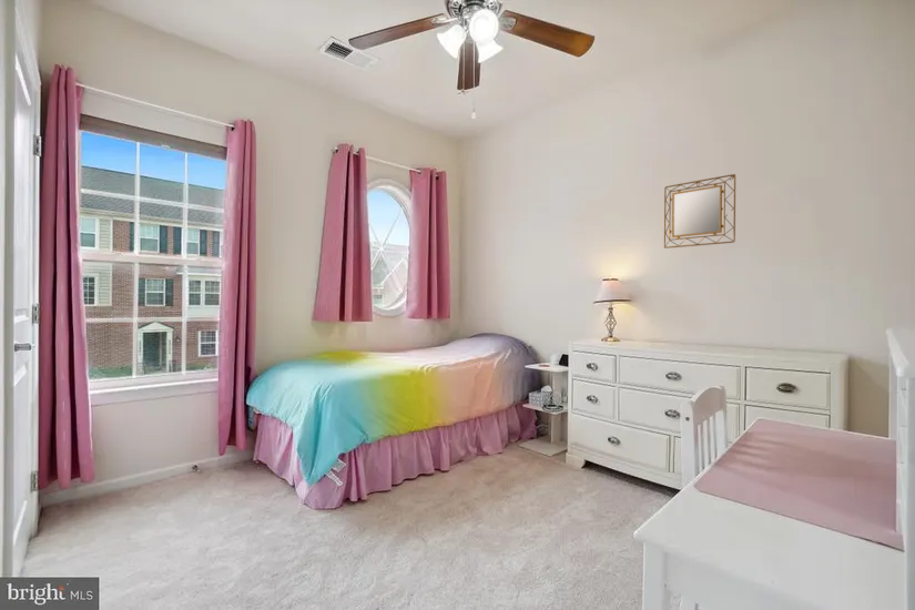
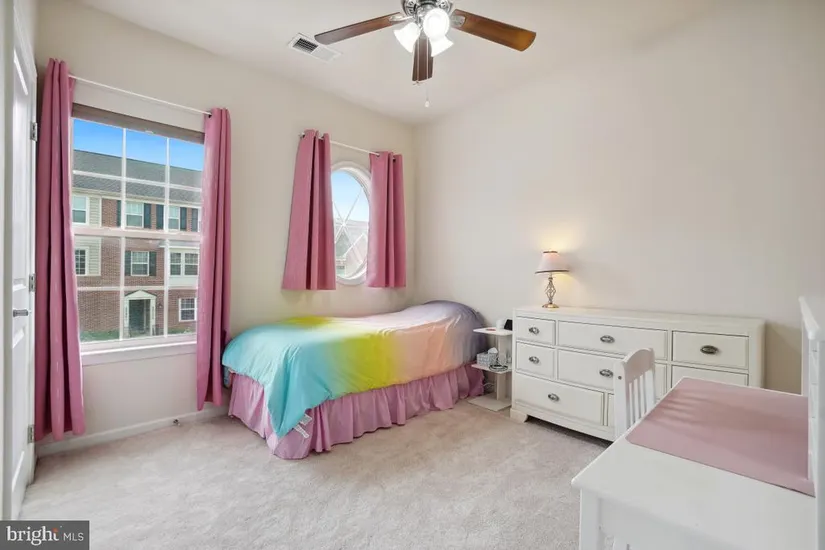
- home mirror (697, 212)
